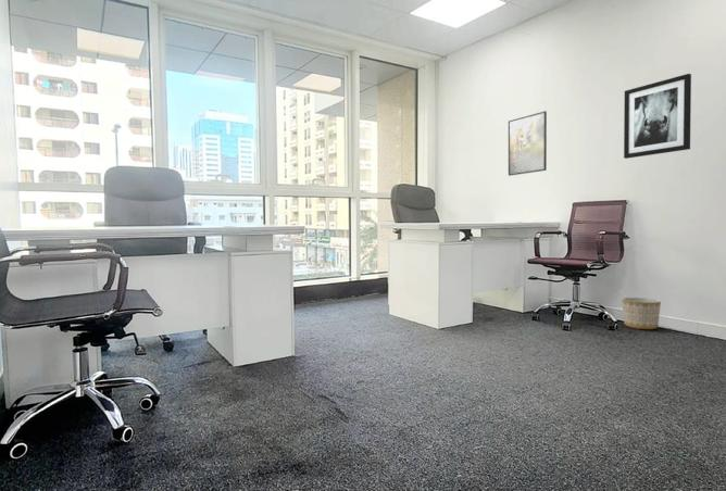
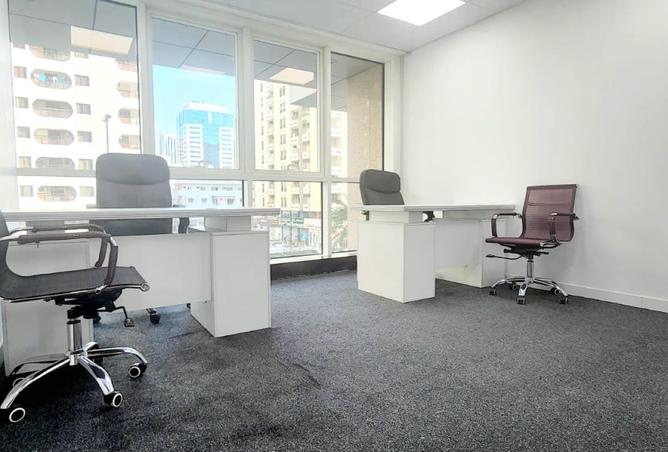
- wall art (655, 118)
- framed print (526, 144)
- planter (640, 313)
